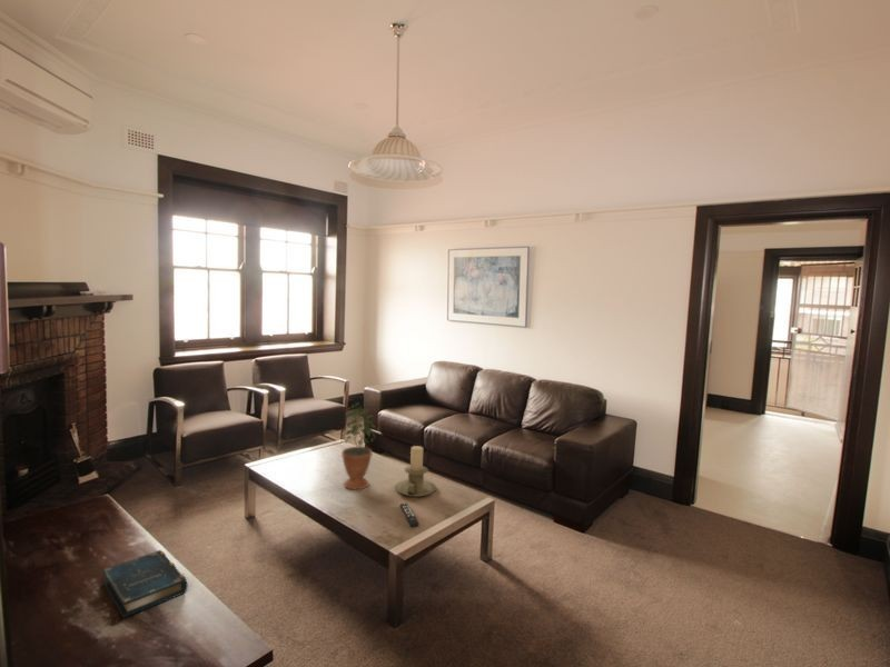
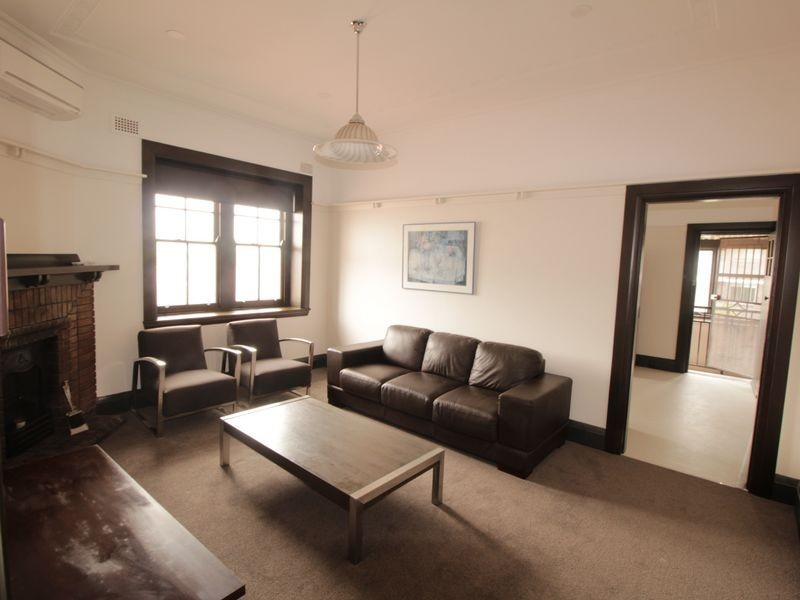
- potted plant (359, 444)
- remote control (408, 514)
- book (145, 580)
- candle holder (416, 468)
